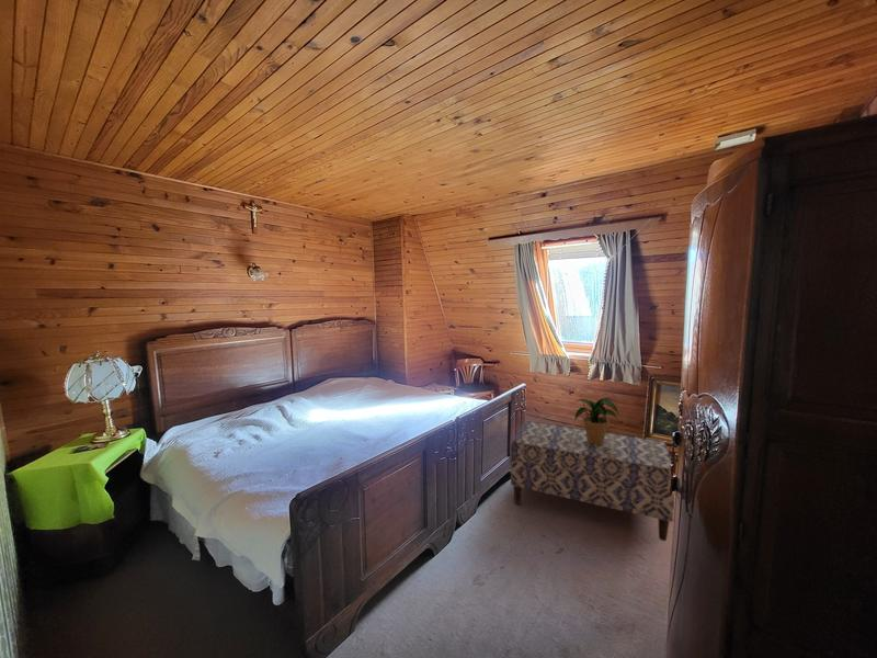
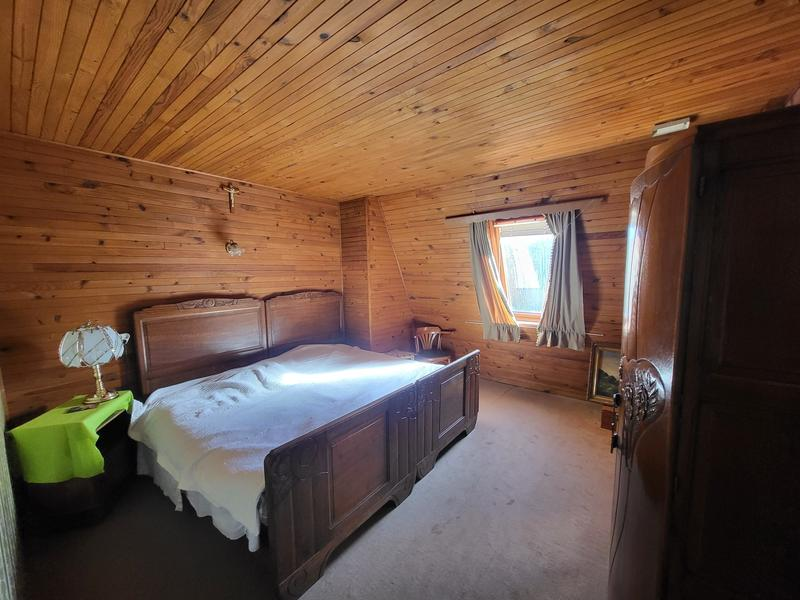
- potted plant (596, 420)
- bench (586, 473)
